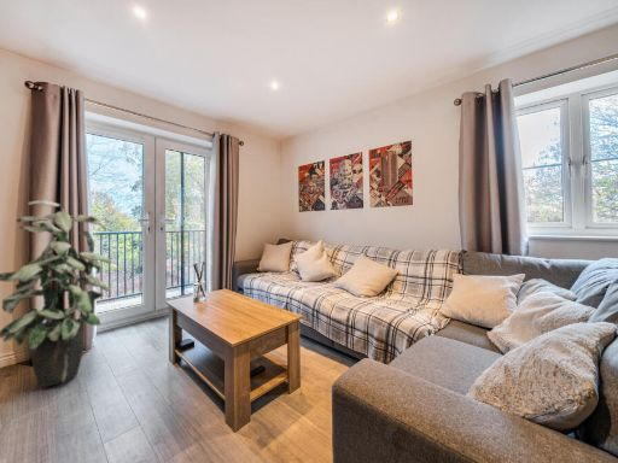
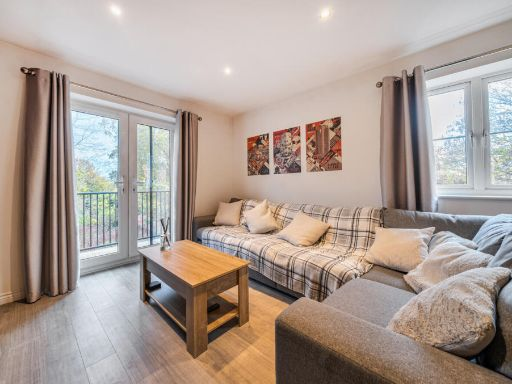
- indoor plant (54, 289)
